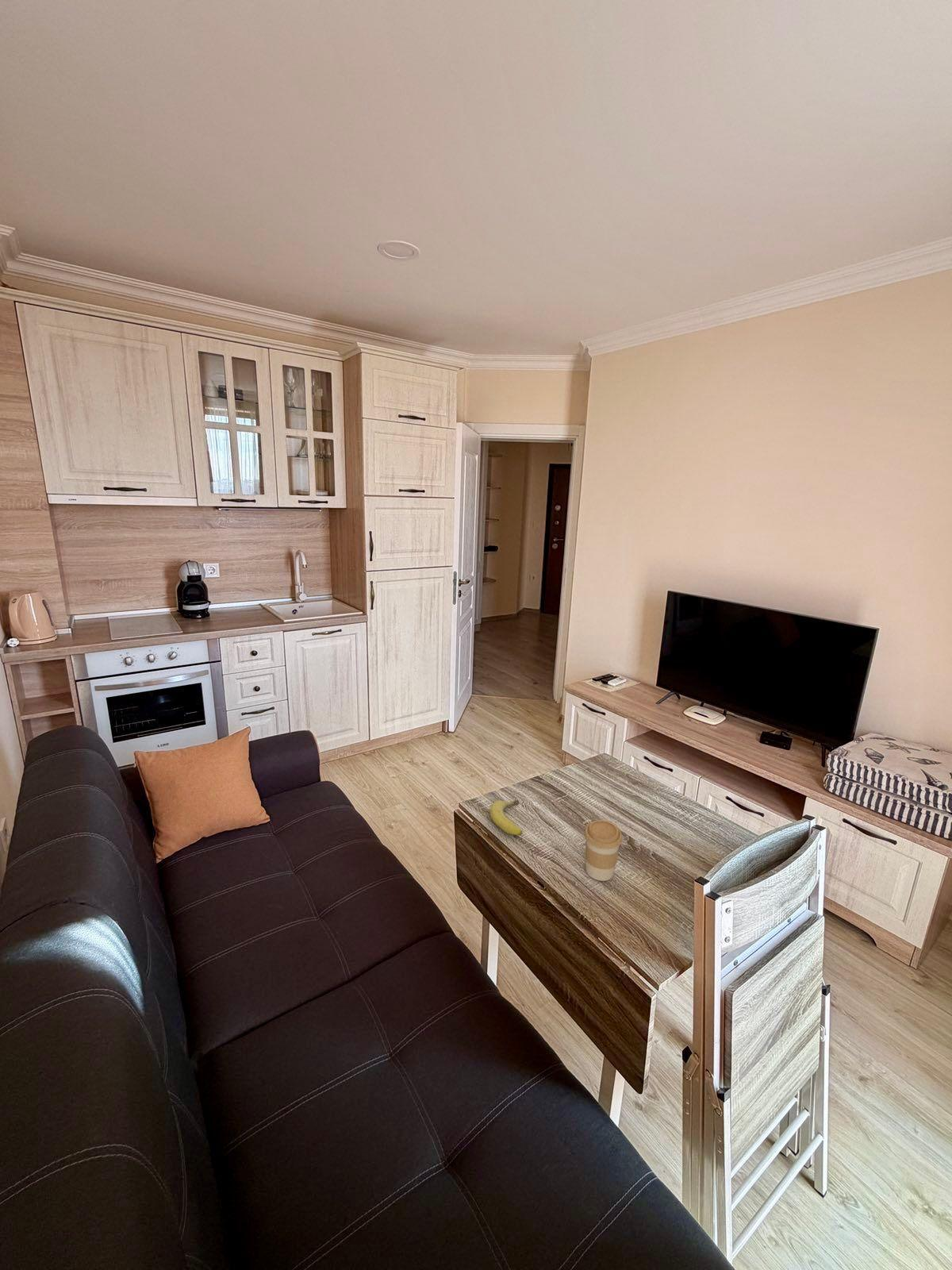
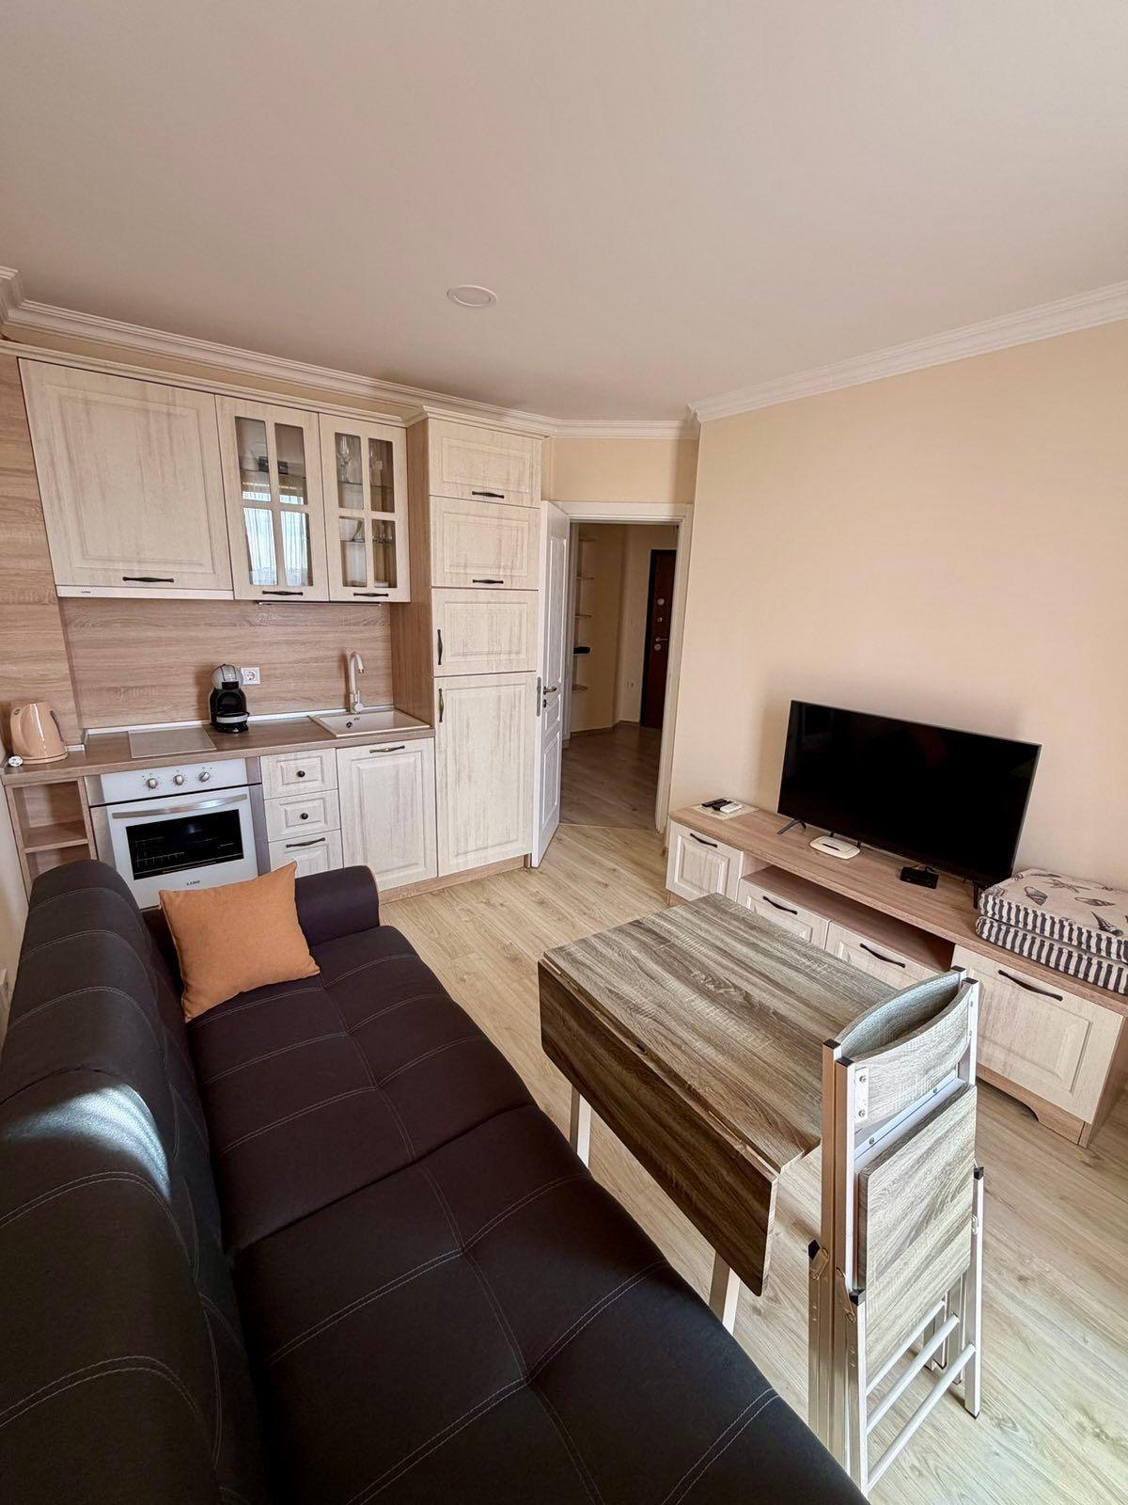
- coffee cup (601, 849)
- fruit (504, 814)
